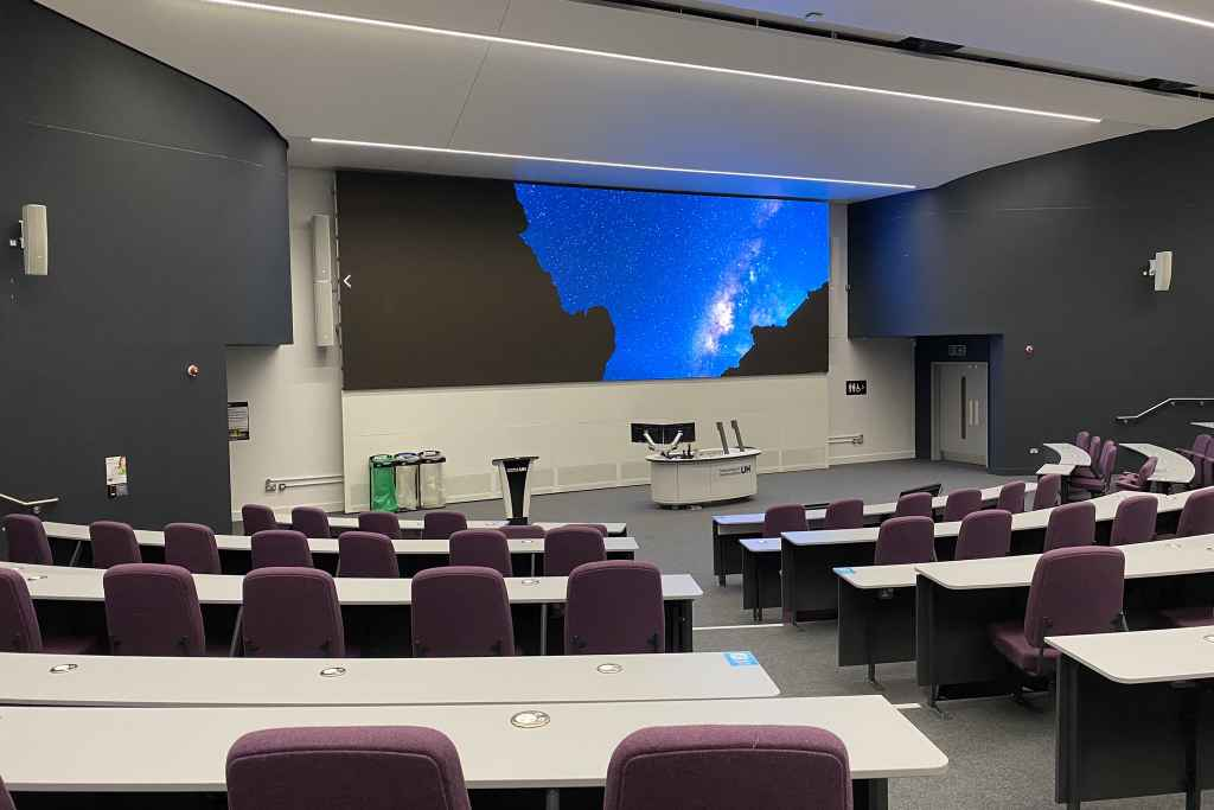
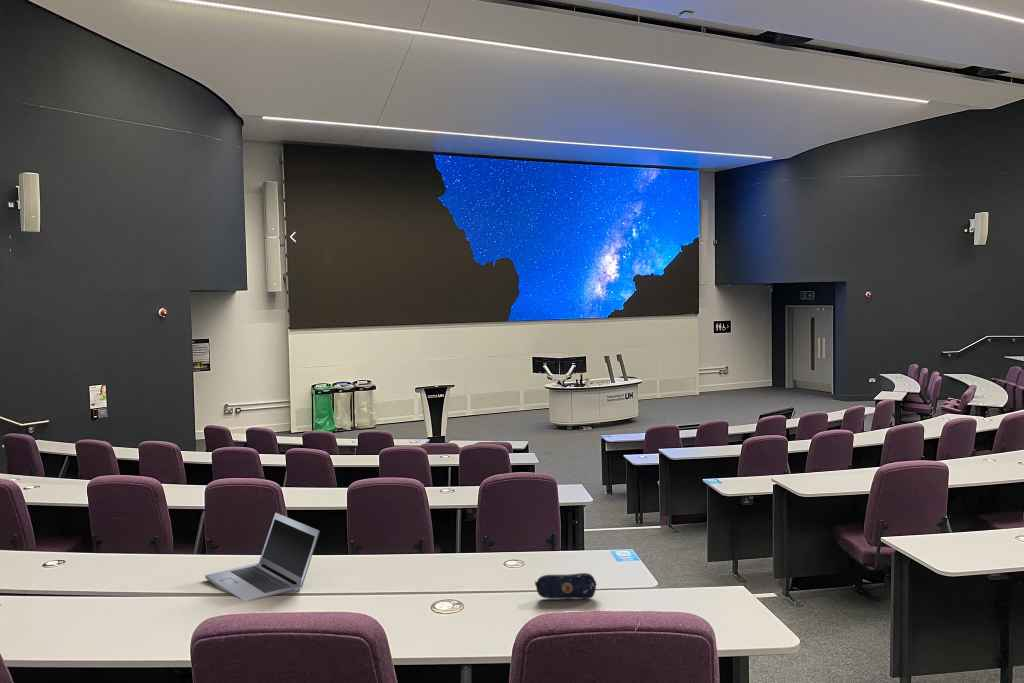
+ laptop (261, 555)
+ pencil case (566, 586)
